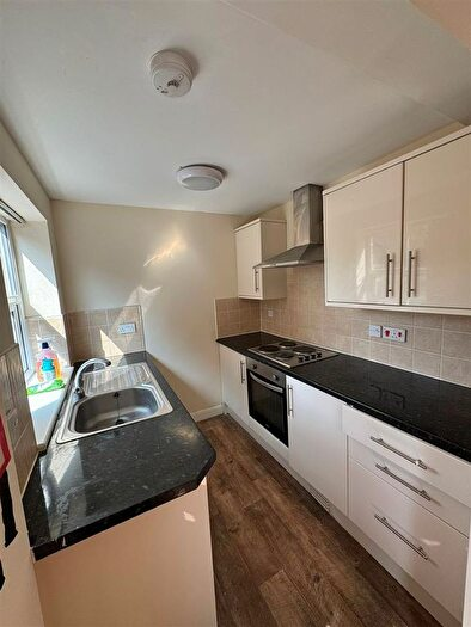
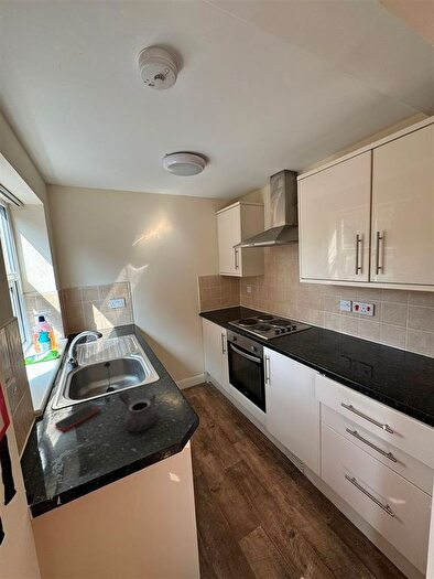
+ cell phone (78, 417)
+ teapot (137, 407)
